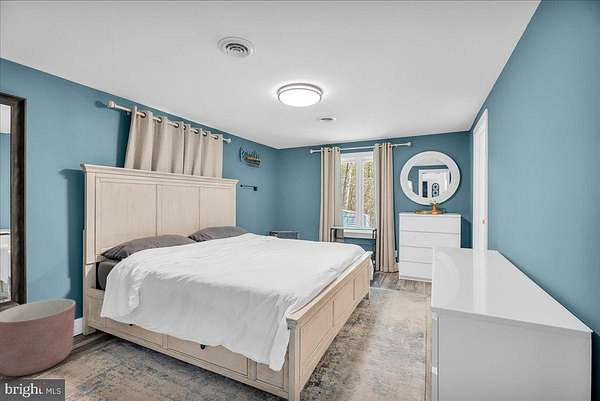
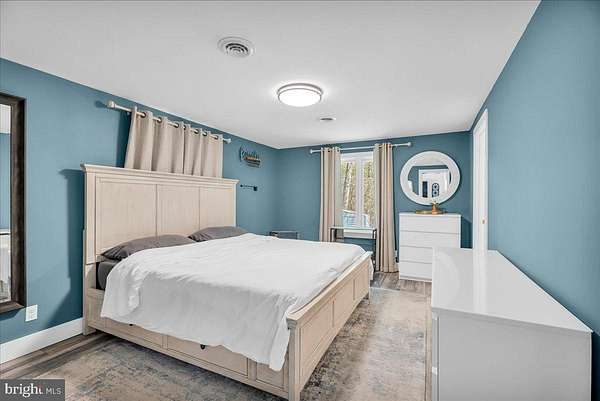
- planter (37, 336)
